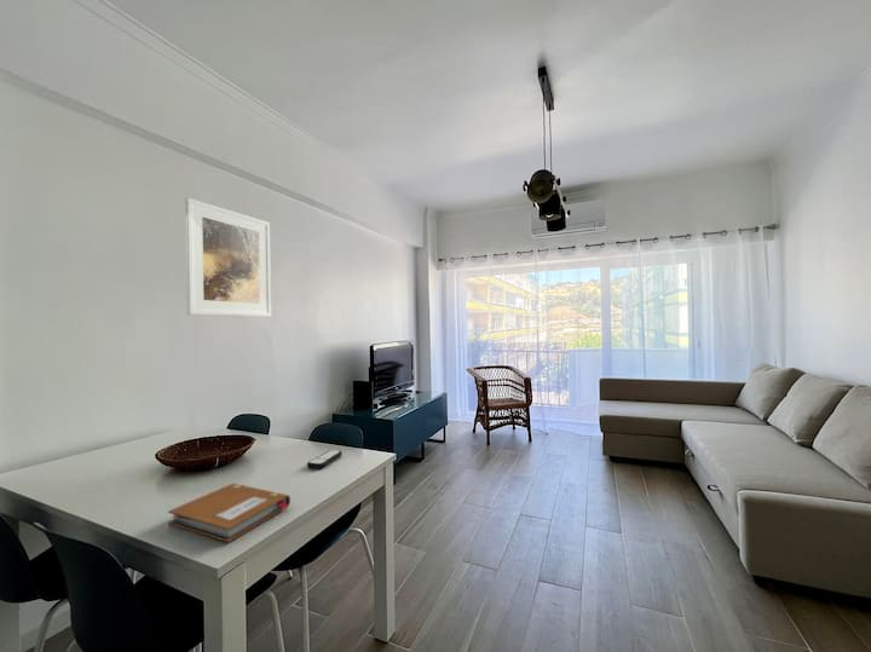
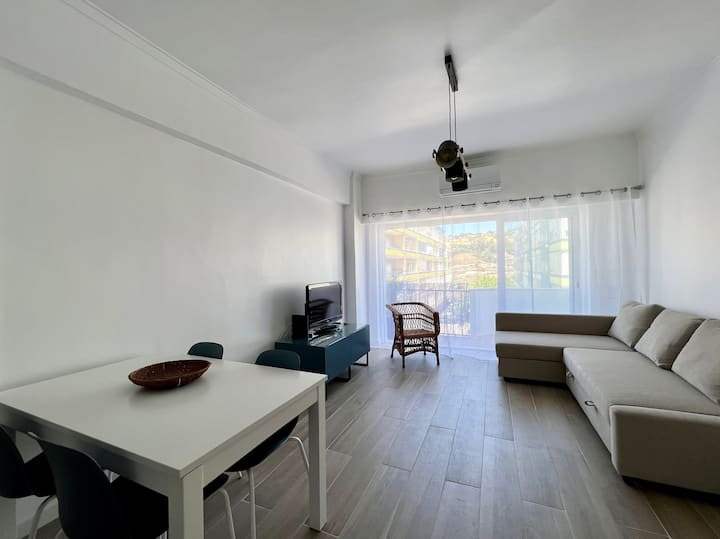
- notebook (233, 508)
- remote control (325, 458)
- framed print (232, 262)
